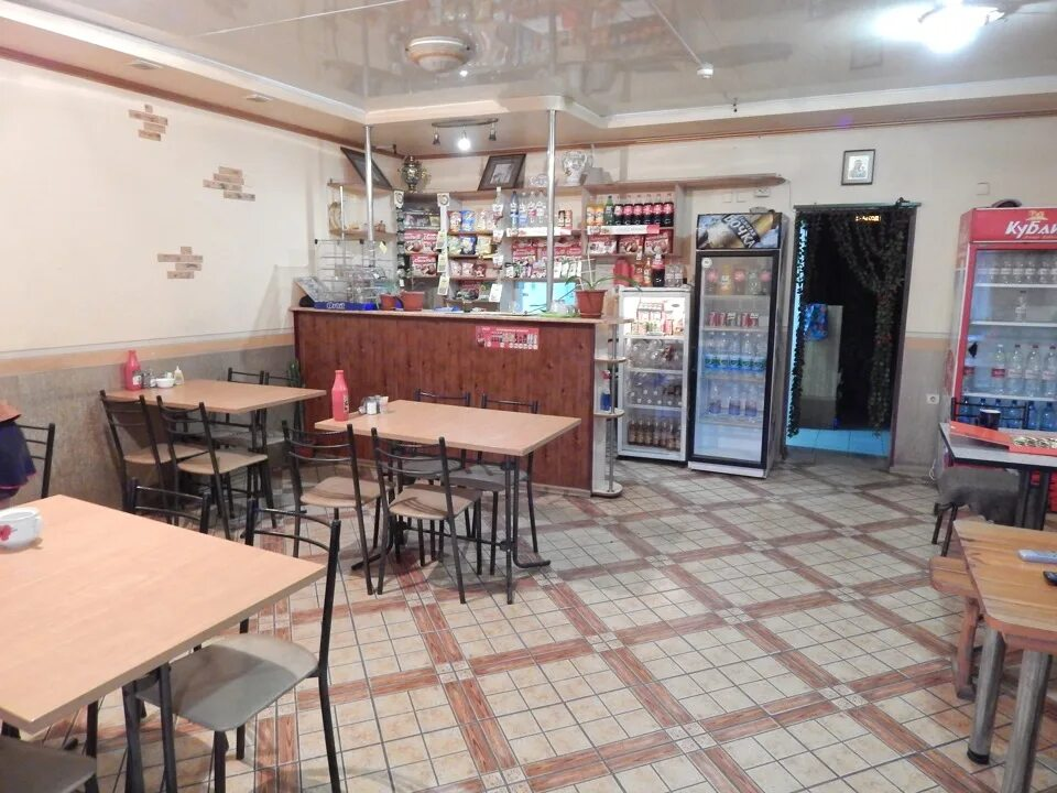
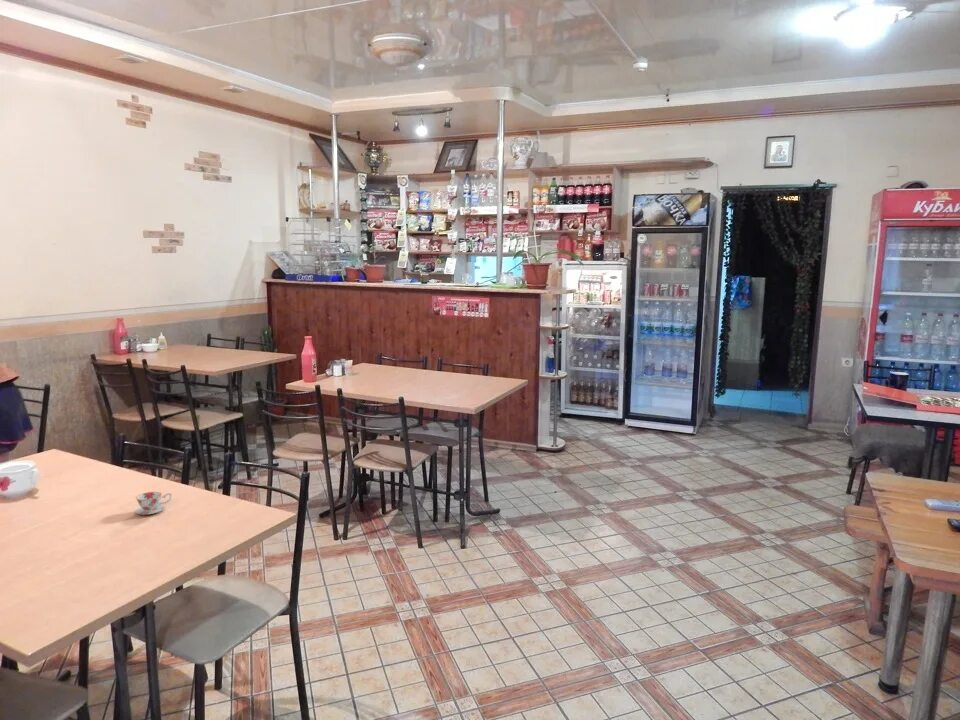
+ teacup (153, 502)
